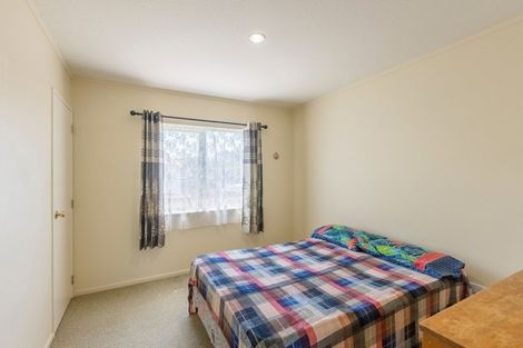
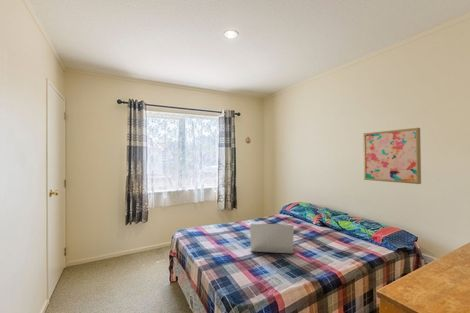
+ laptop (271, 233)
+ wall art (389, 156)
